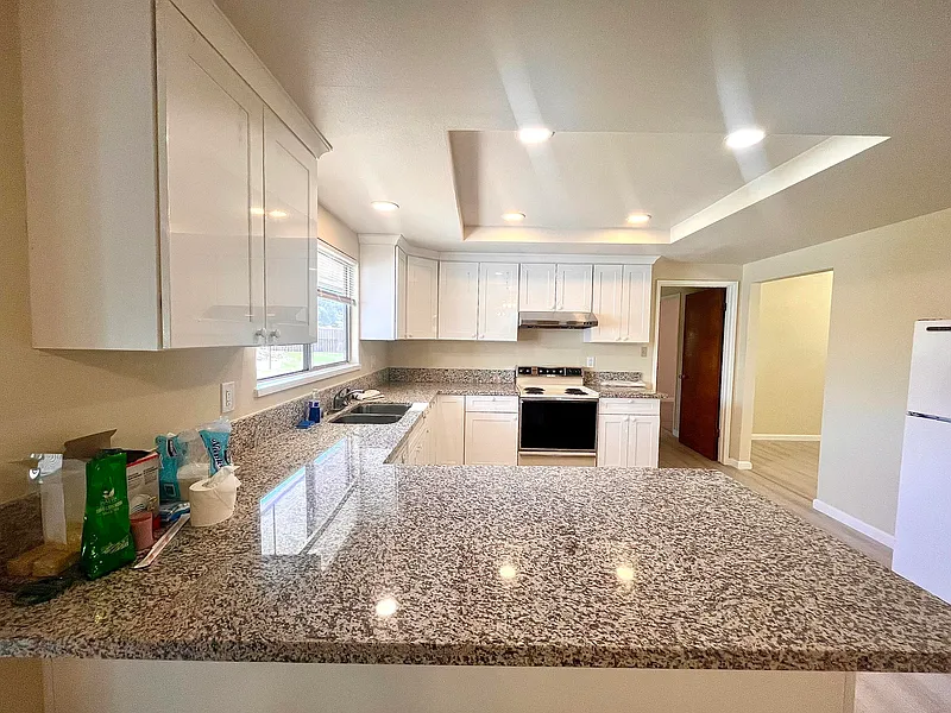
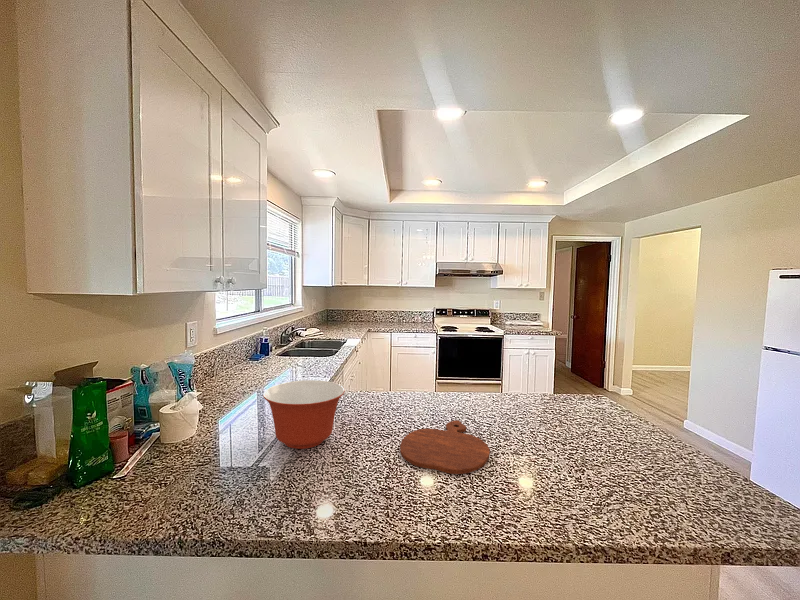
+ cutting board (447, 441)
+ mixing bowl (304, 415)
